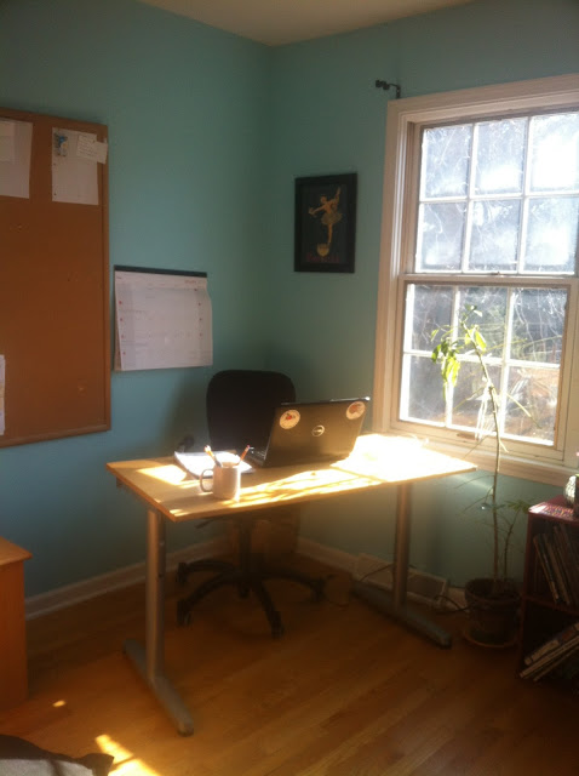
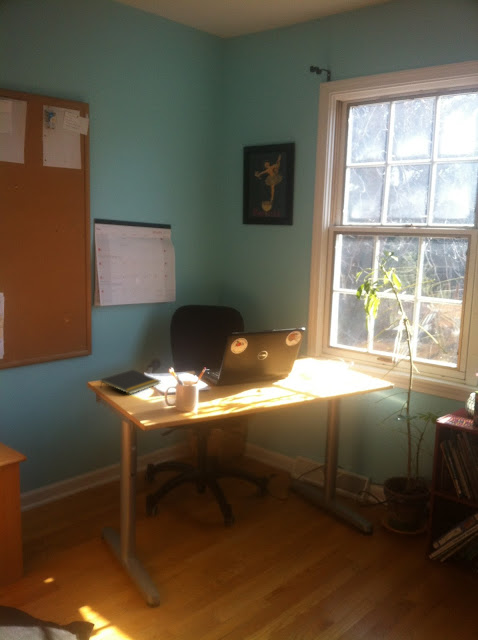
+ notepad (131, 381)
